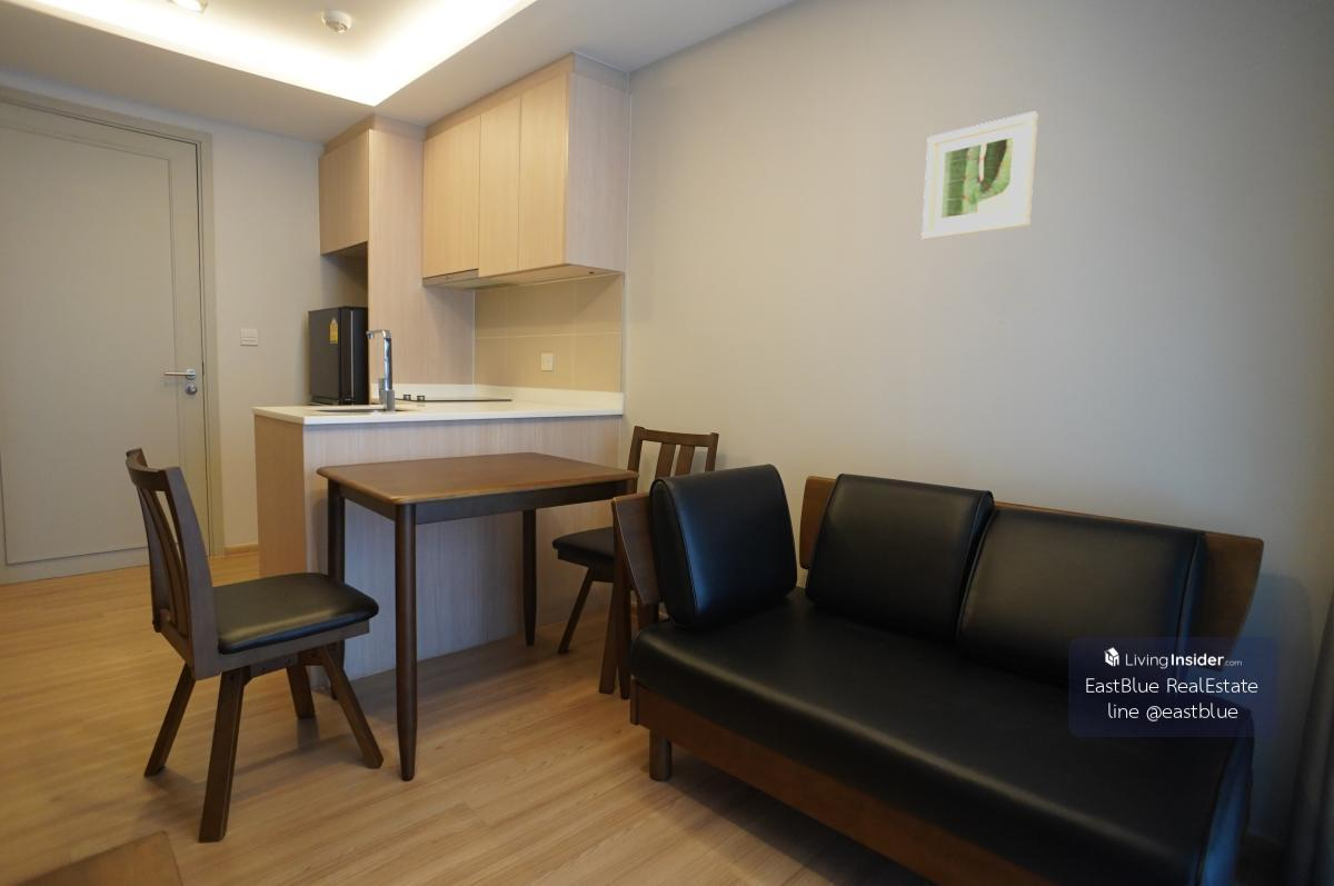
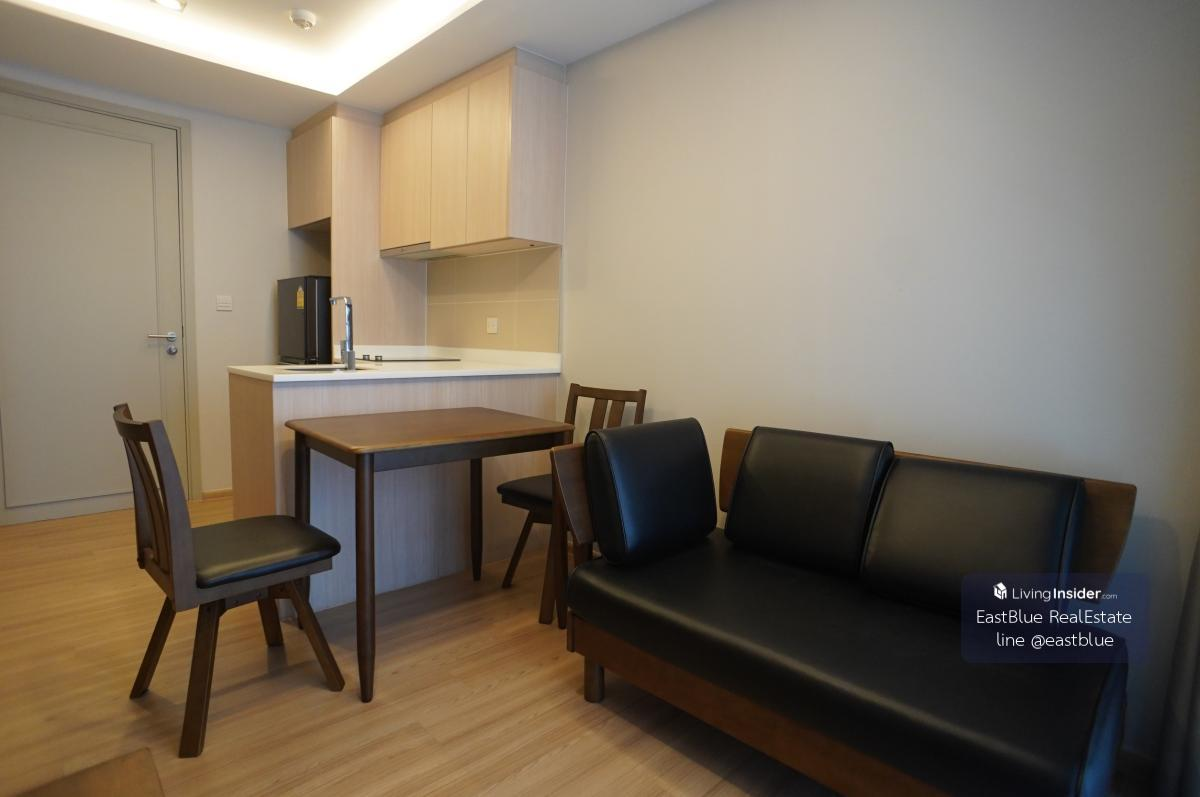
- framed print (976, 179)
